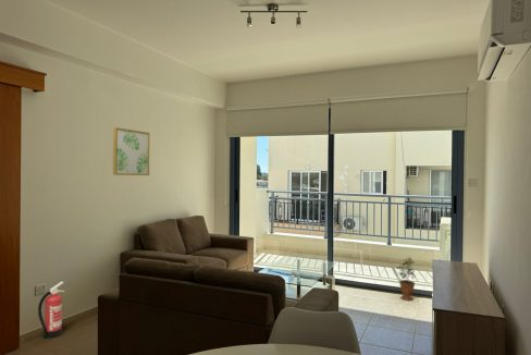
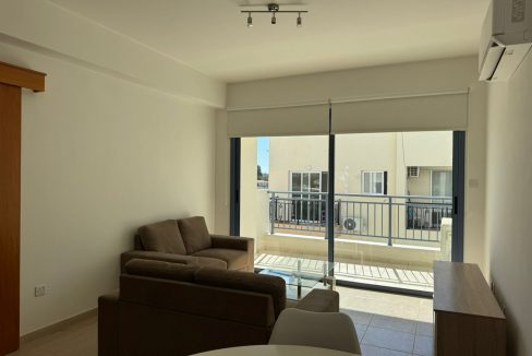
- wall art (132, 152)
- fire extinguisher (51, 309)
- potted plant (405, 277)
